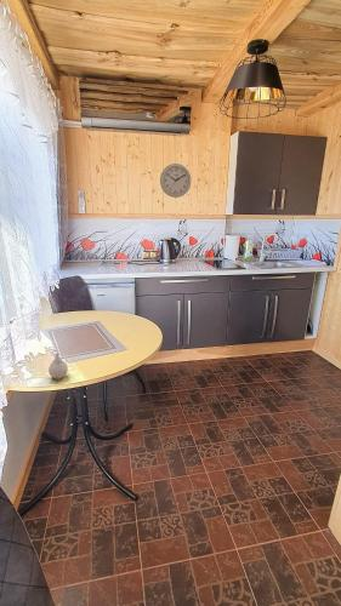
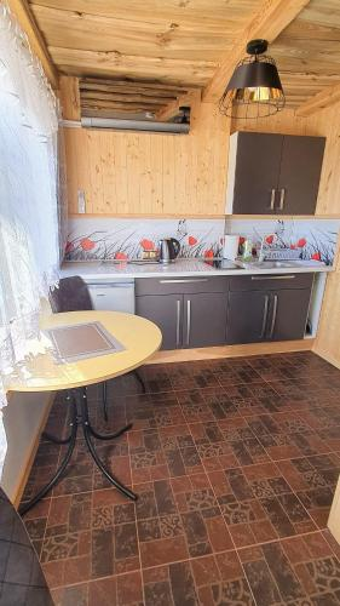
- wall clock (175, 181)
- vase (57, 365)
